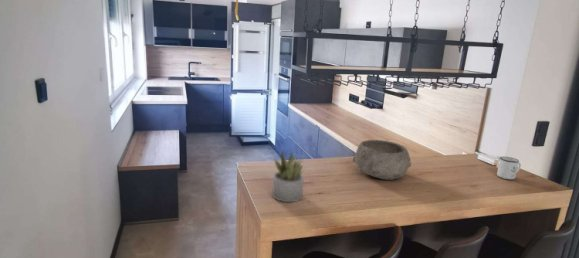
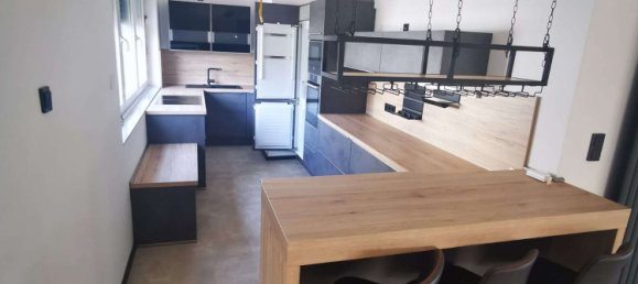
- bowl (382, 159)
- mug (510, 168)
- succulent plant (288, 173)
